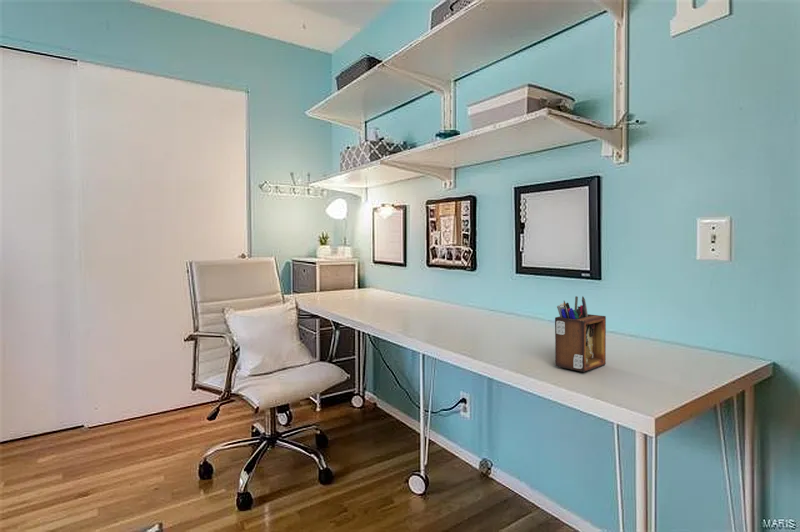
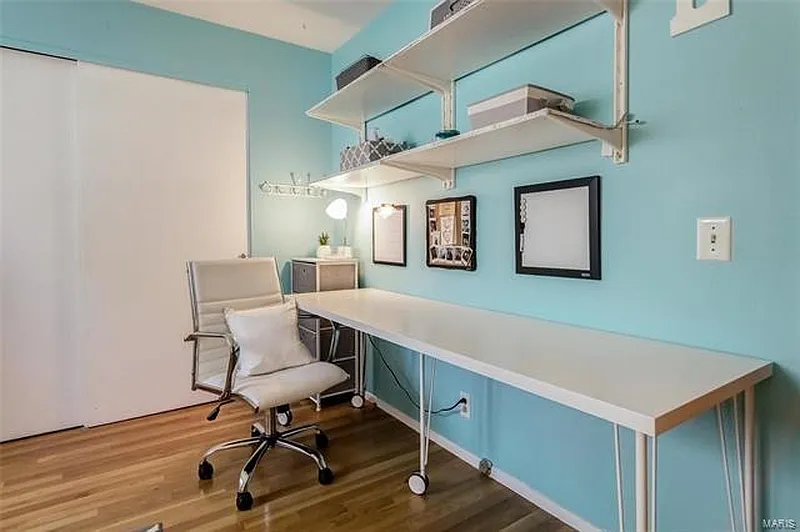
- desk organizer (580, 331)
